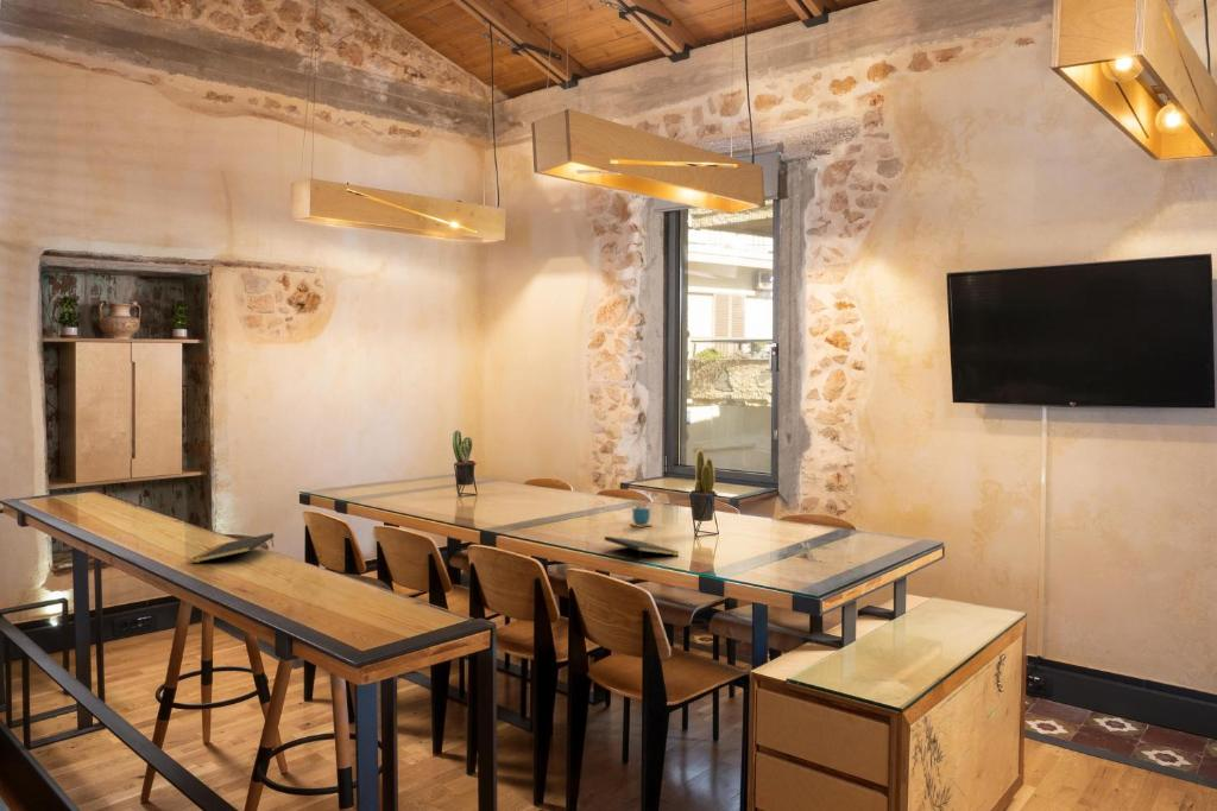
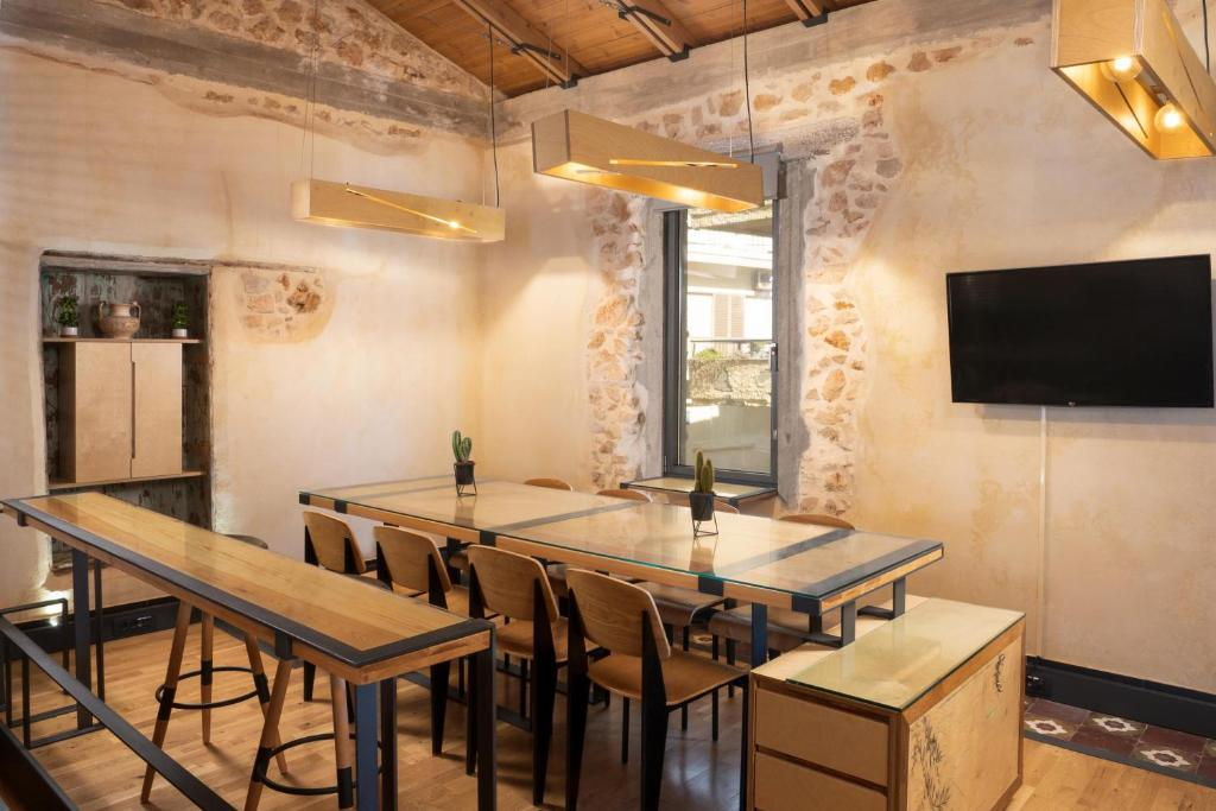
- notepad (641, 545)
- notepad (234, 547)
- cup (641, 509)
- cup (811, 551)
